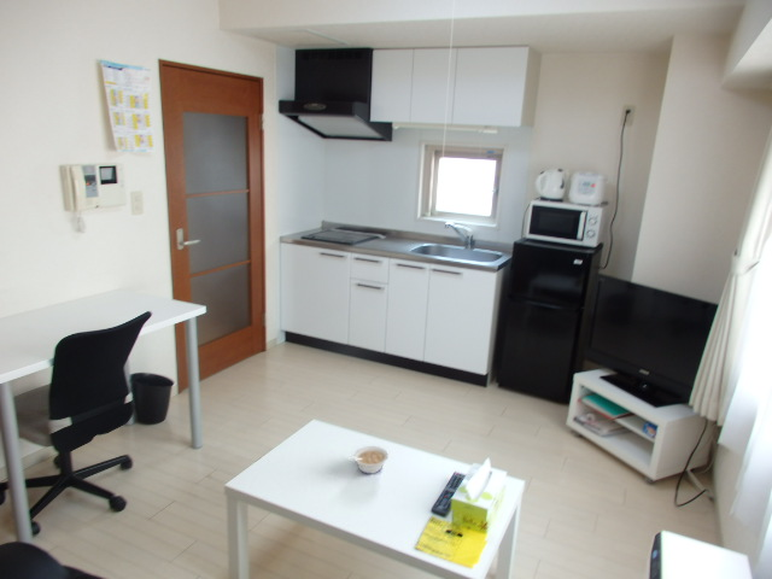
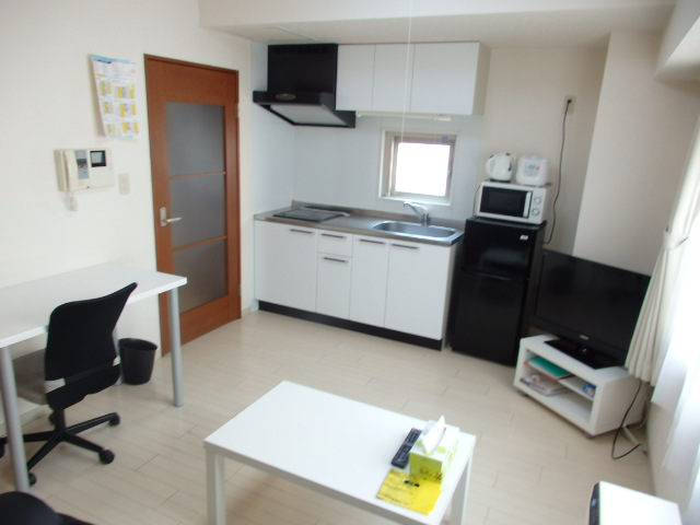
- legume (369, 461)
